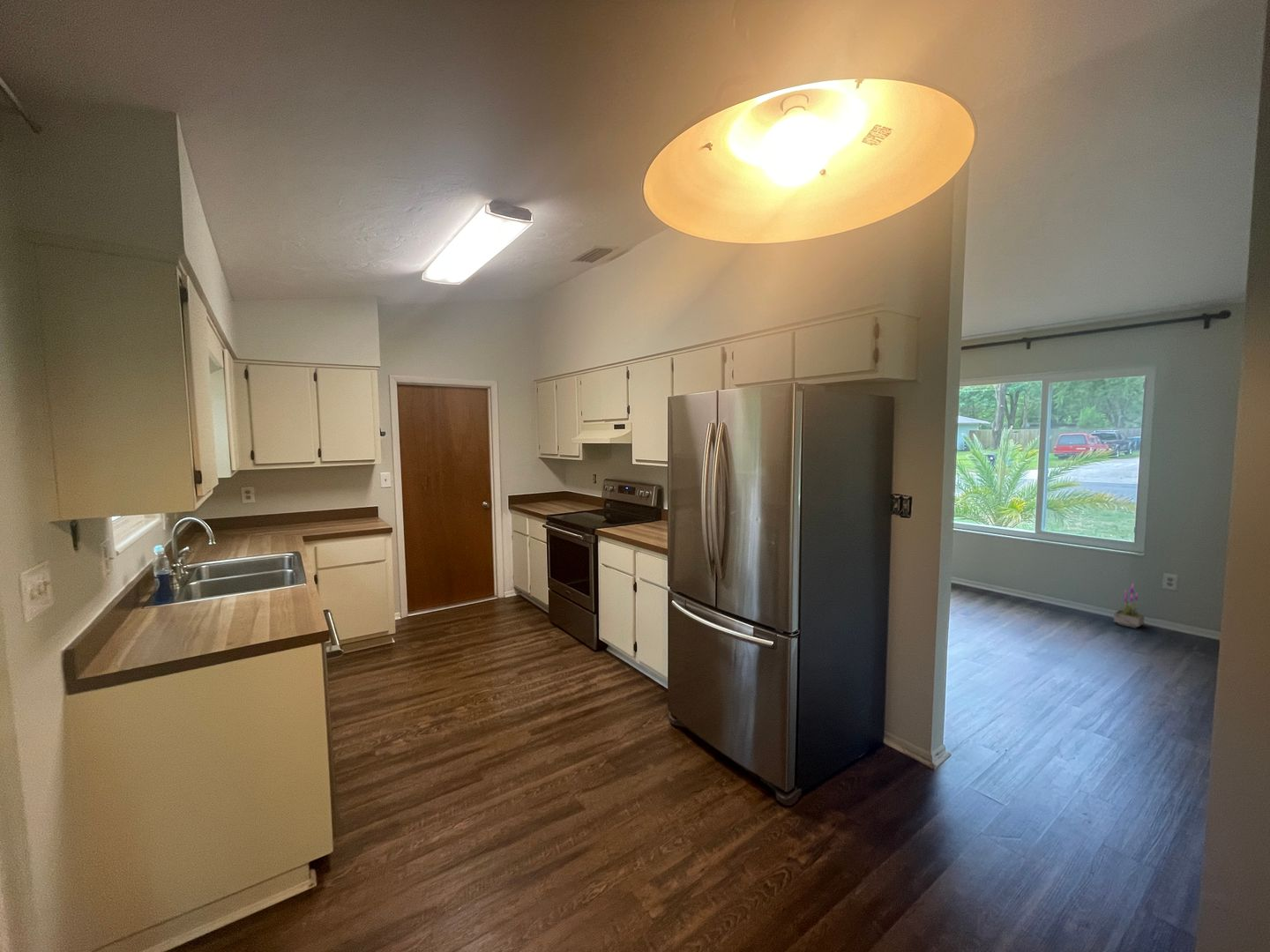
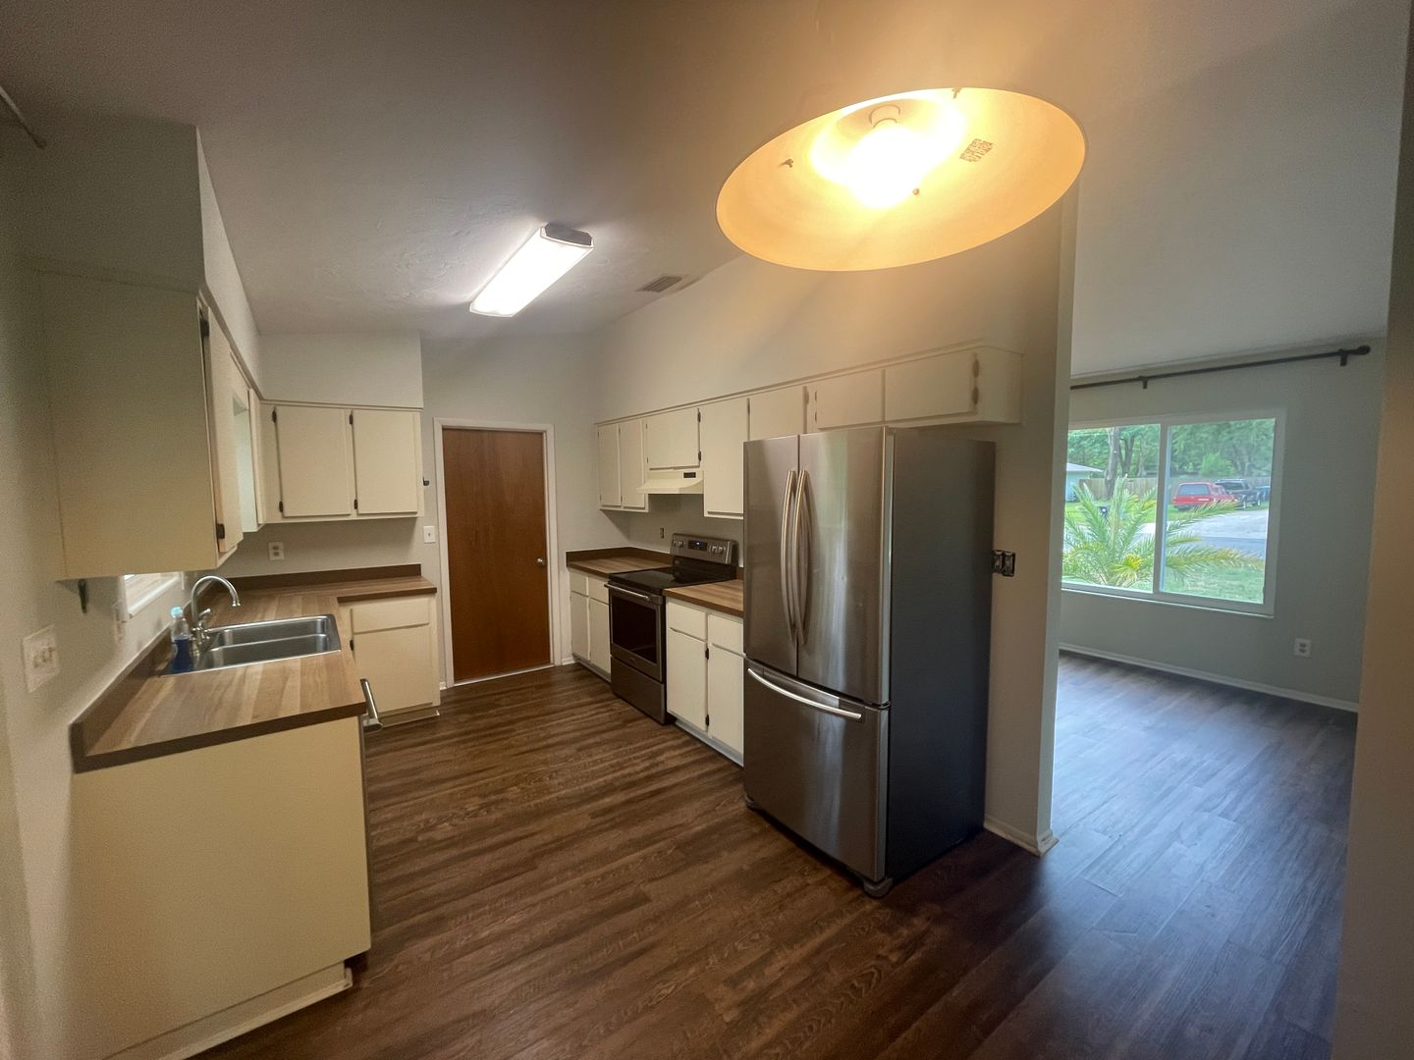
- potted plant (1129, 604)
